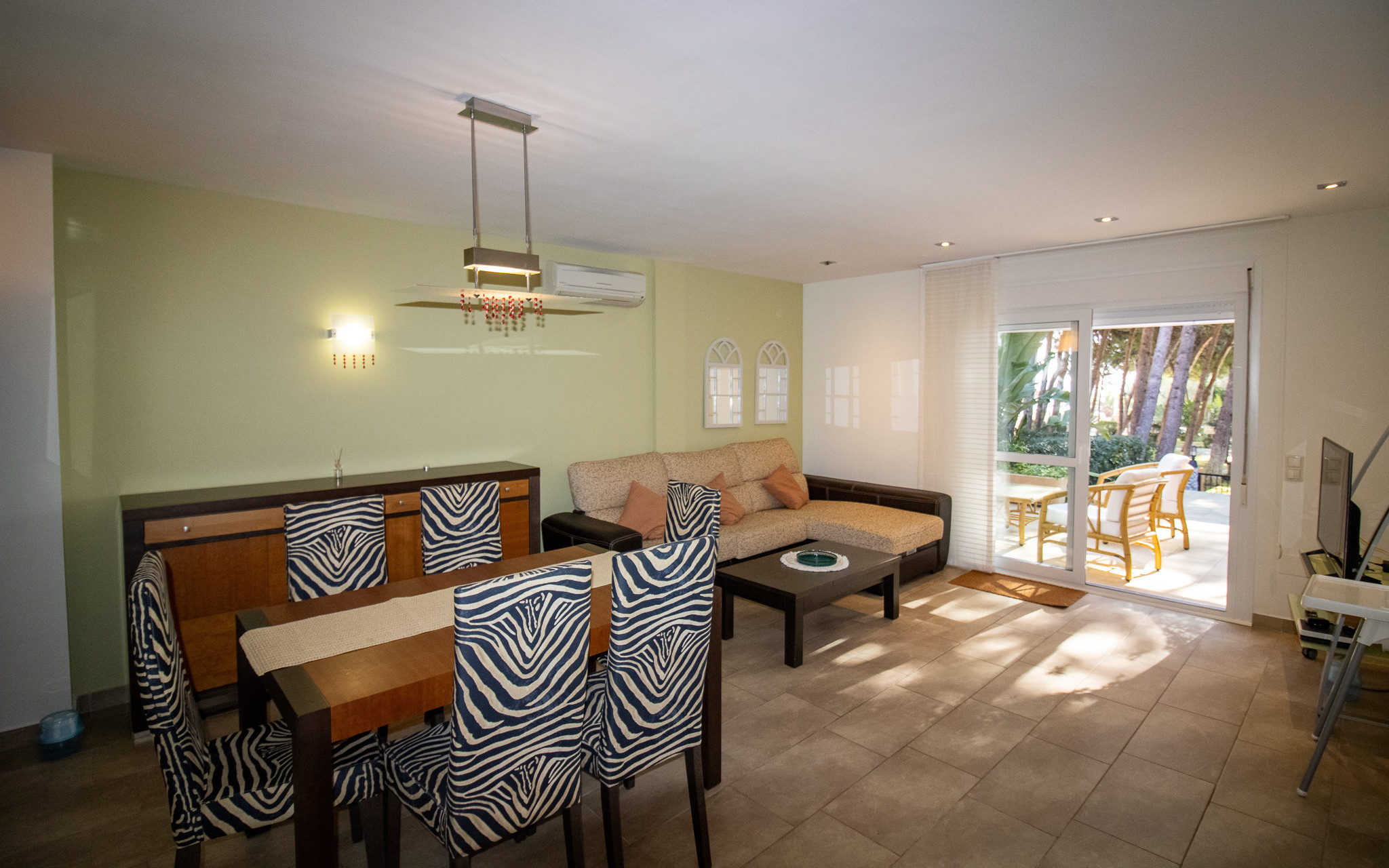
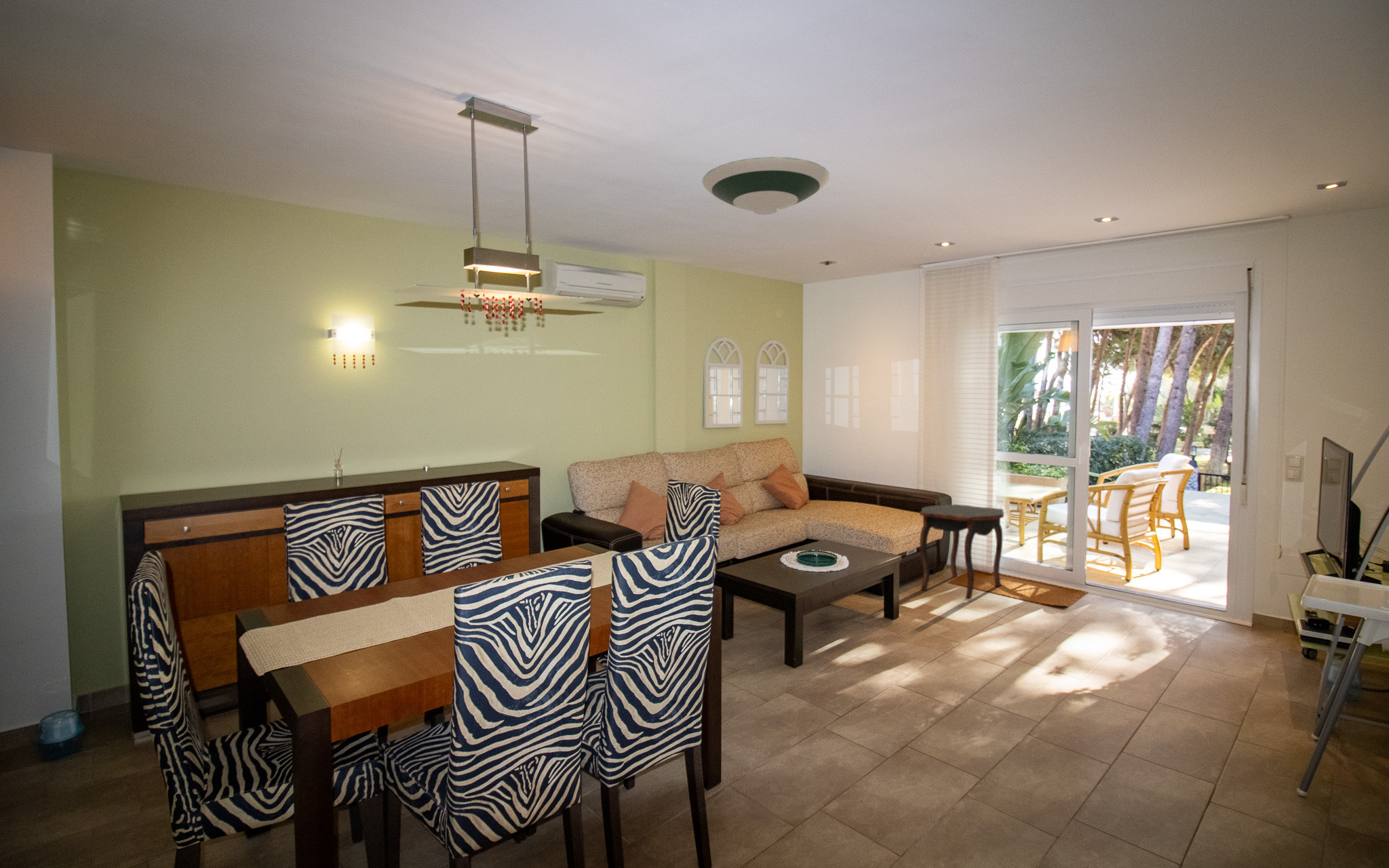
+ side table (964, 549)
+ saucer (765, 196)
